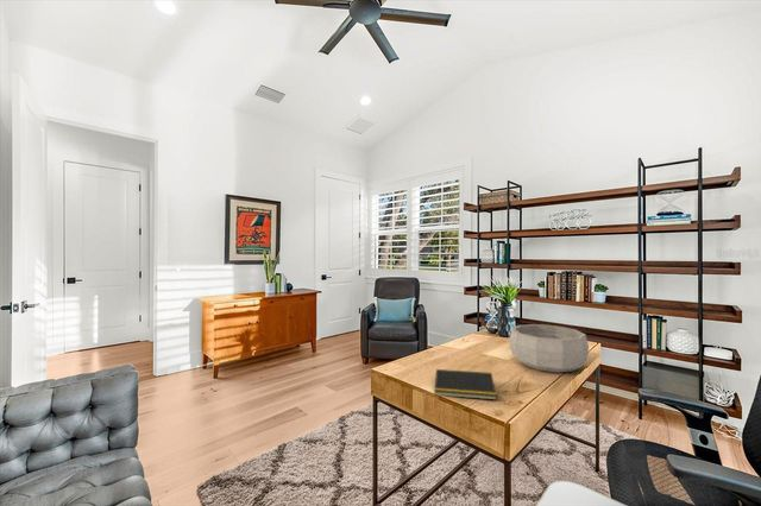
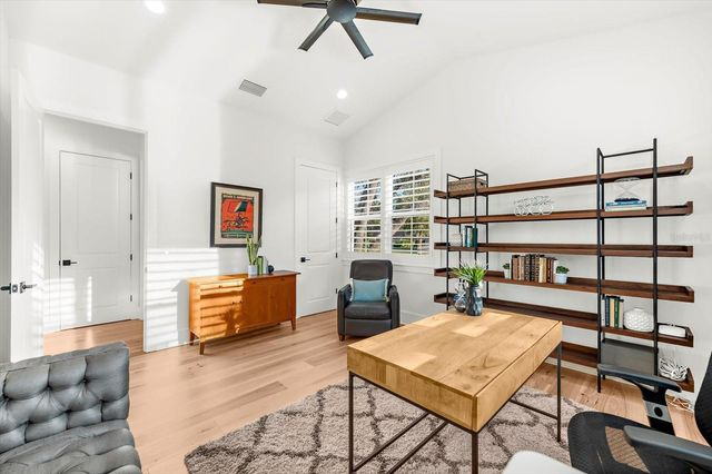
- decorative bowl (547, 347)
- notepad (464, 382)
